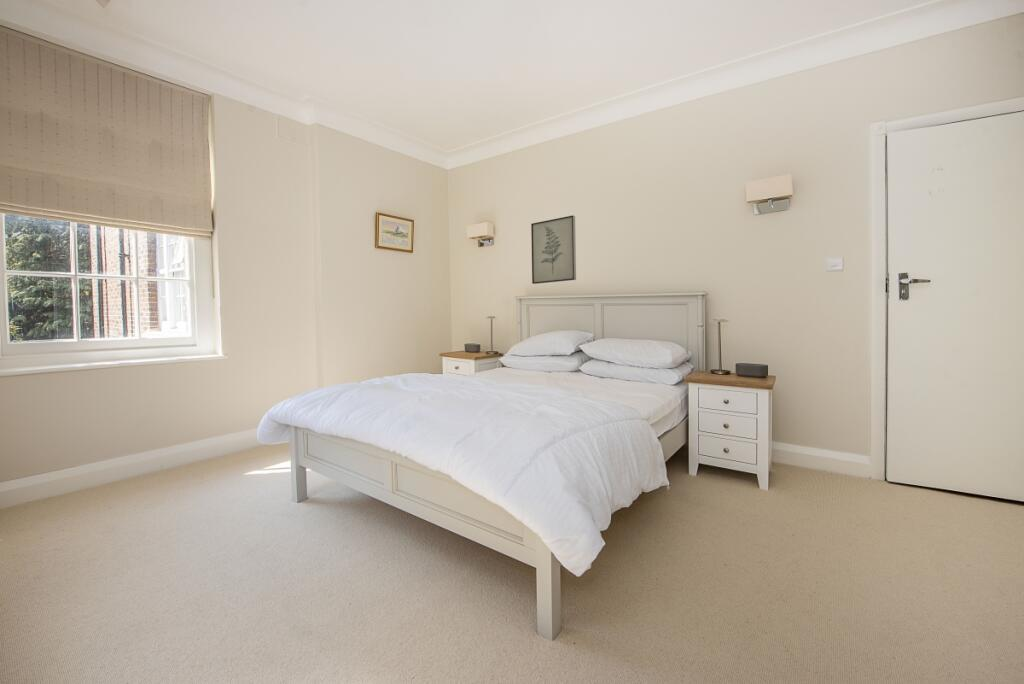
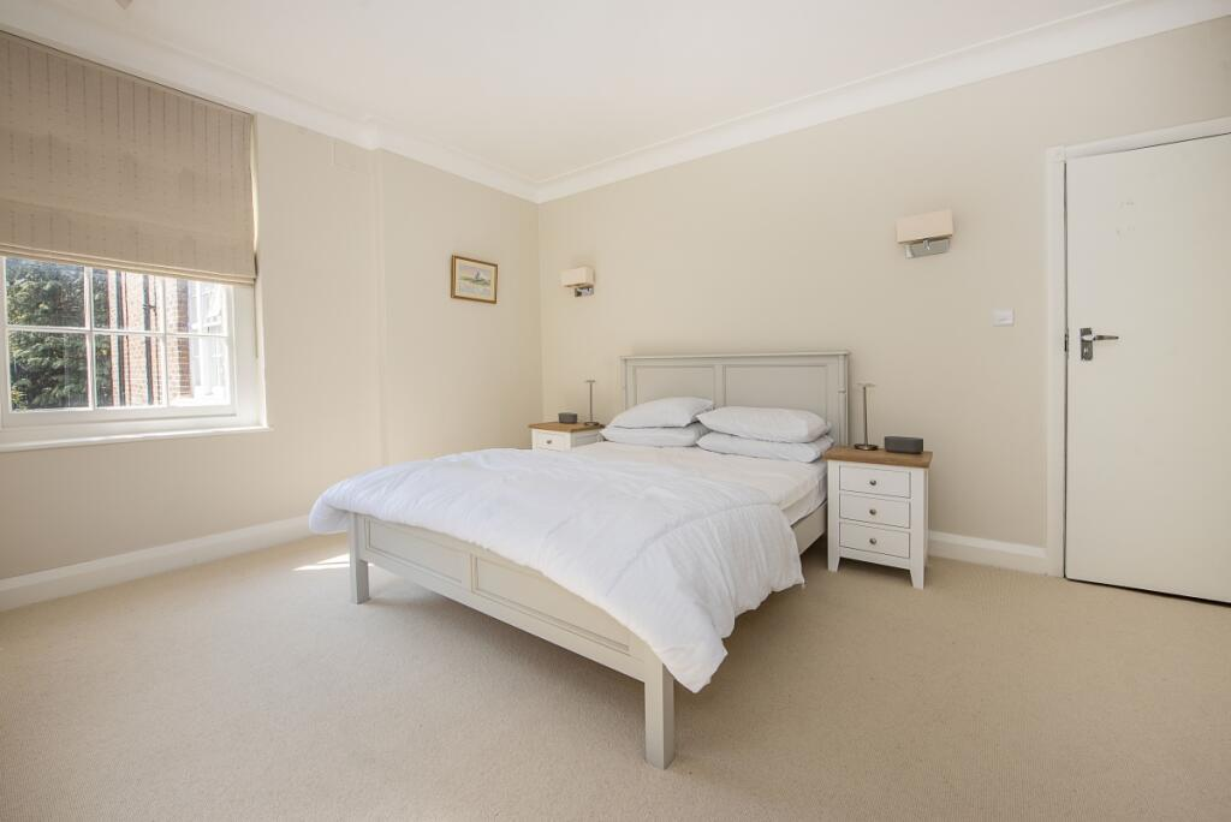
- wall art (553, 250)
